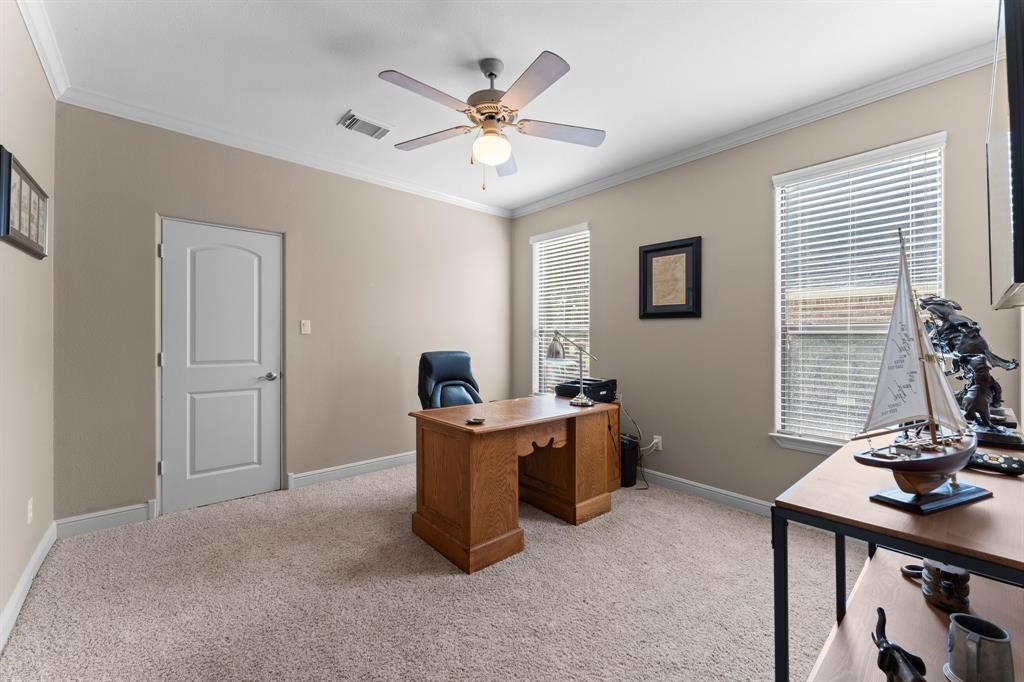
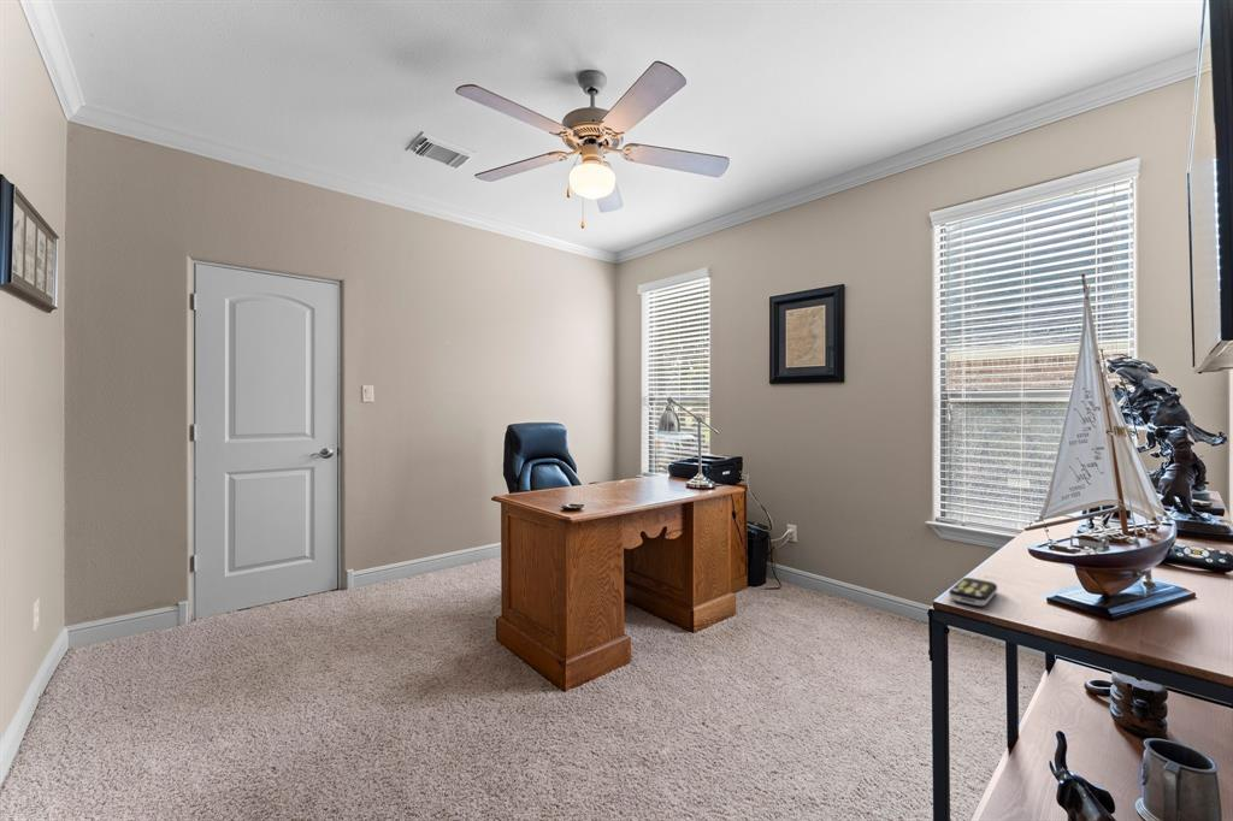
+ remote control (973, 590)
